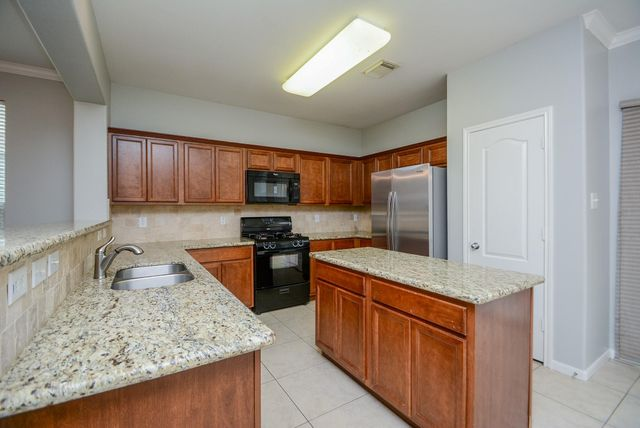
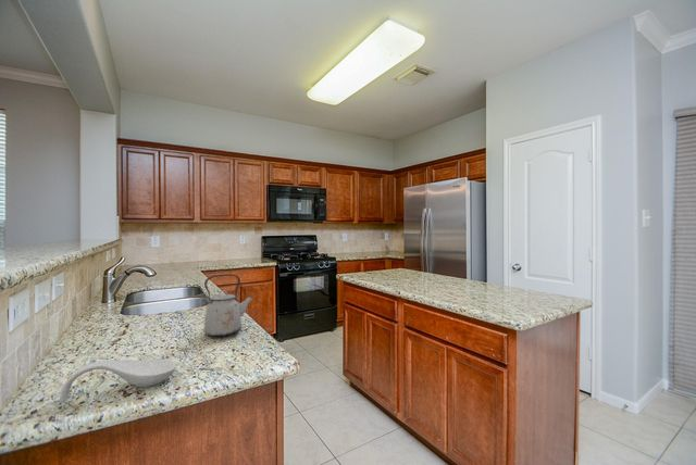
+ kettle (229, 303)
+ spoon rest (123, 373)
